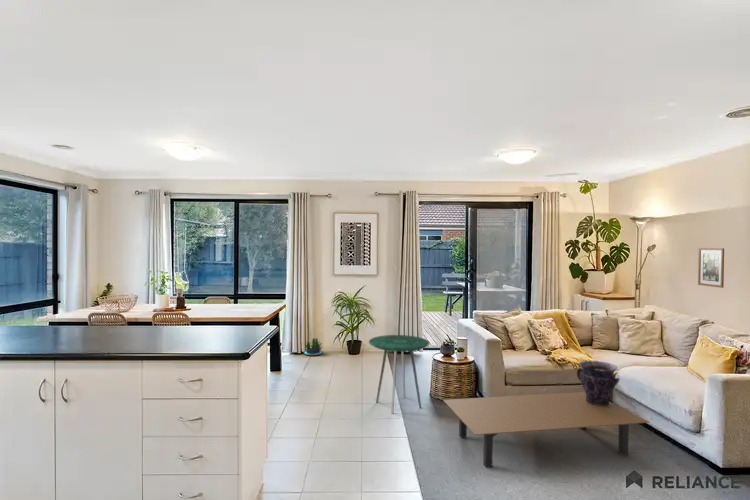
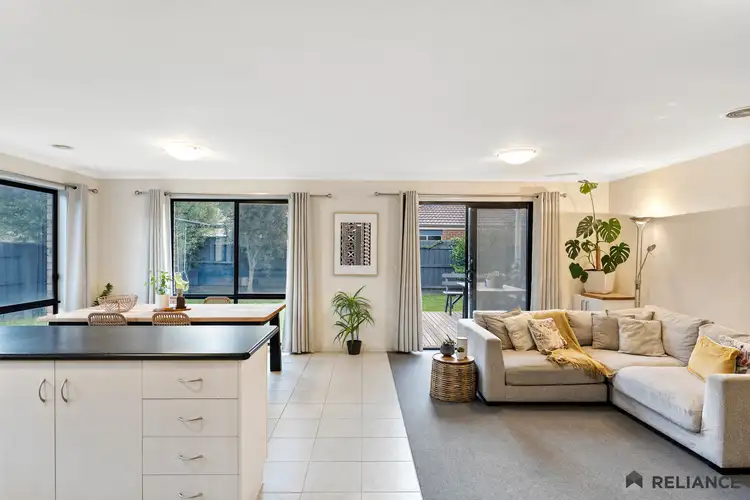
- vase (597, 383)
- wall art (710, 267)
- side table (395, 373)
- potted plant (314, 346)
- coffee table (539, 427)
